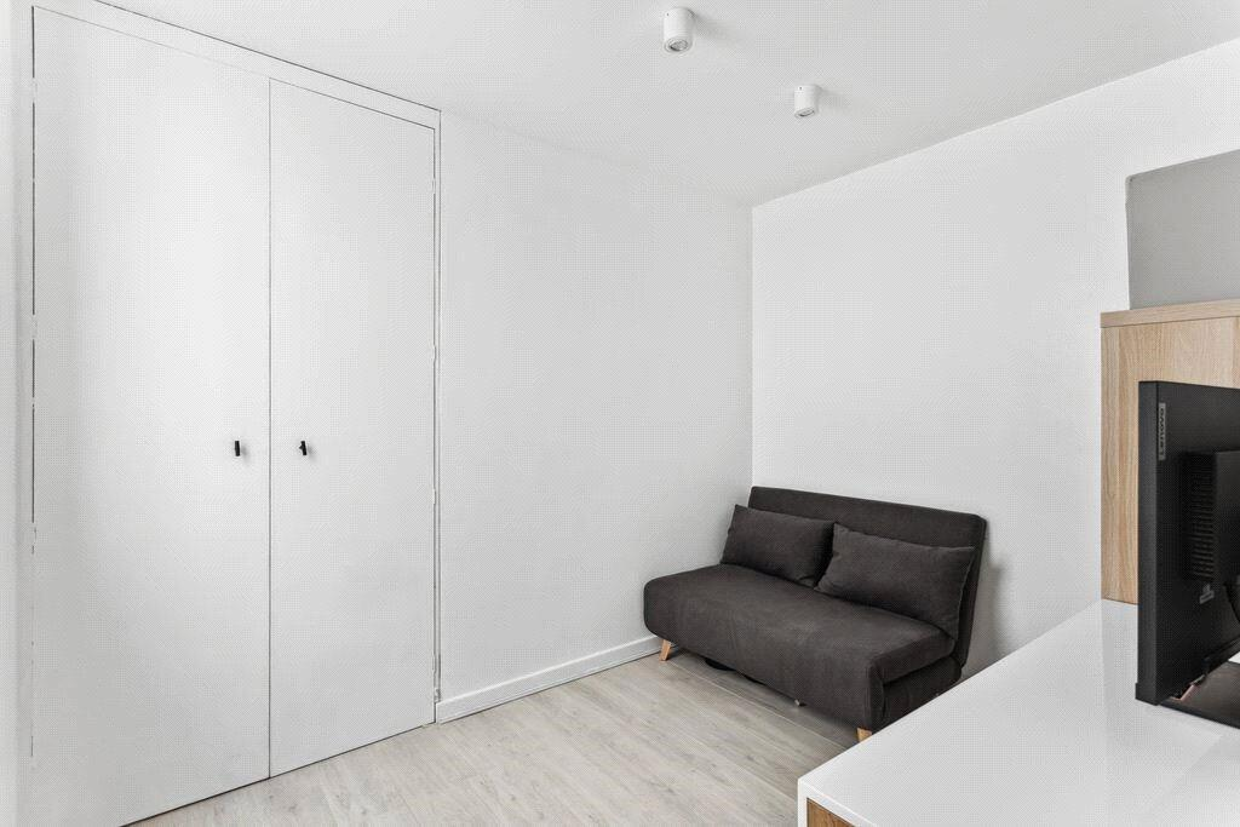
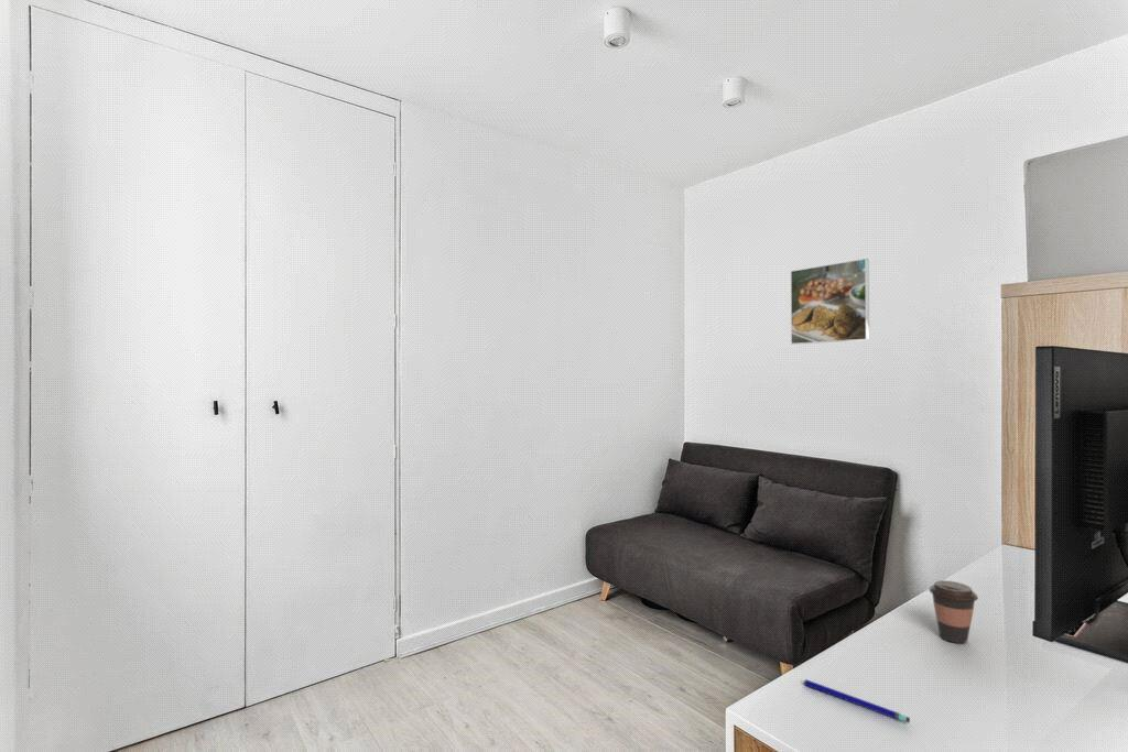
+ coffee cup (953, 611)
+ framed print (827, 303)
+ pen (854, 699)
